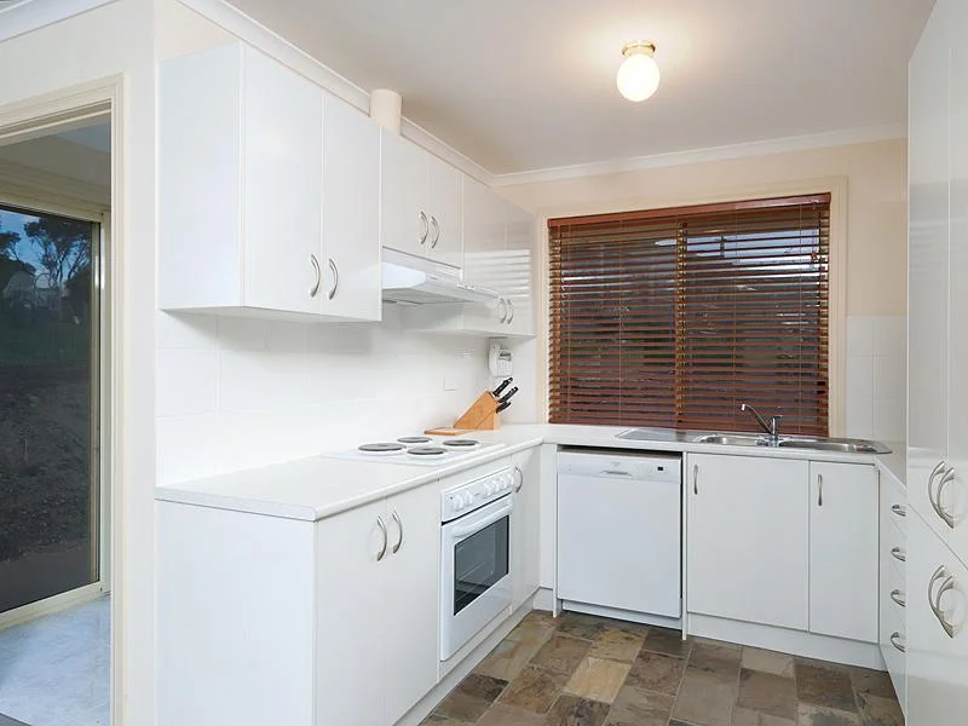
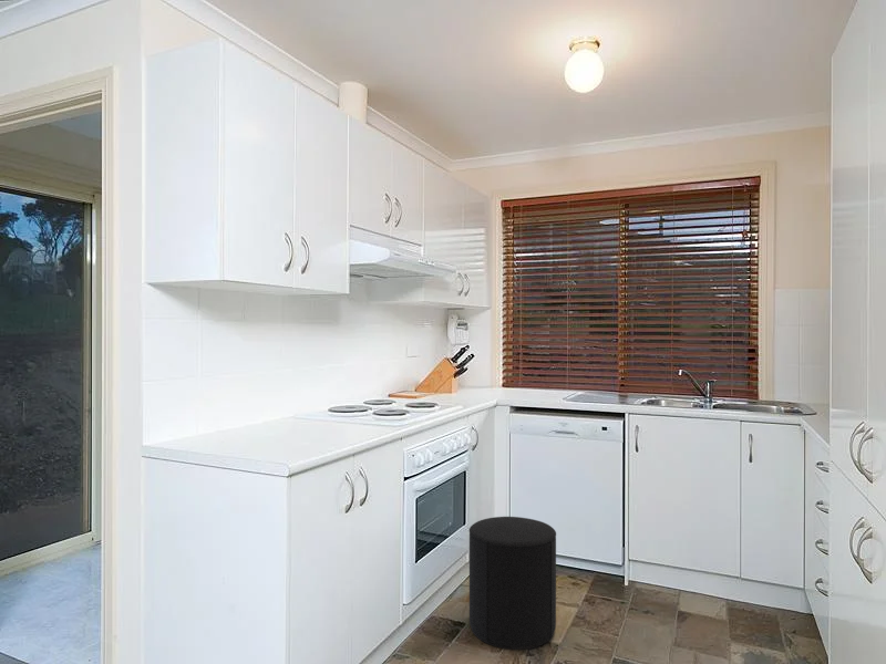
+ stool (512, 577)
